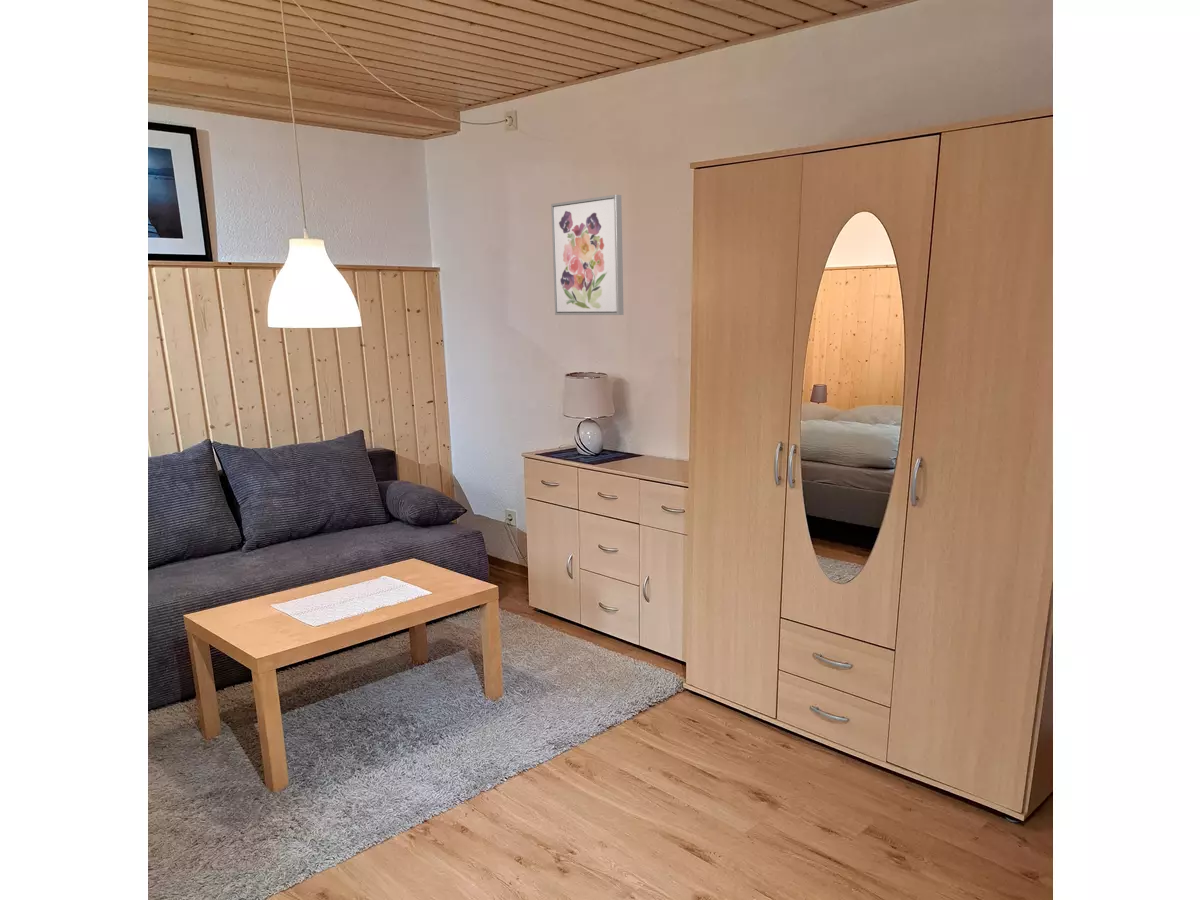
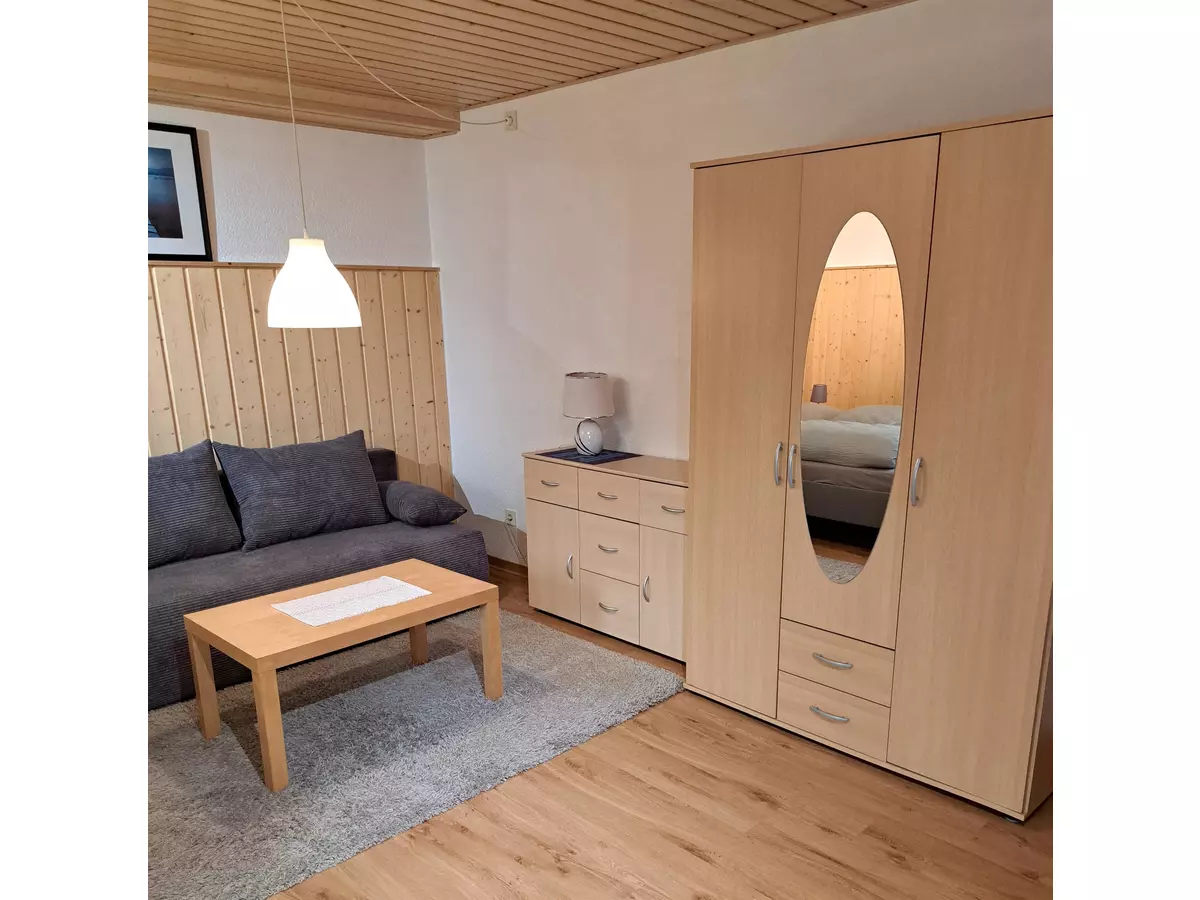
- wall art (586, 258)
